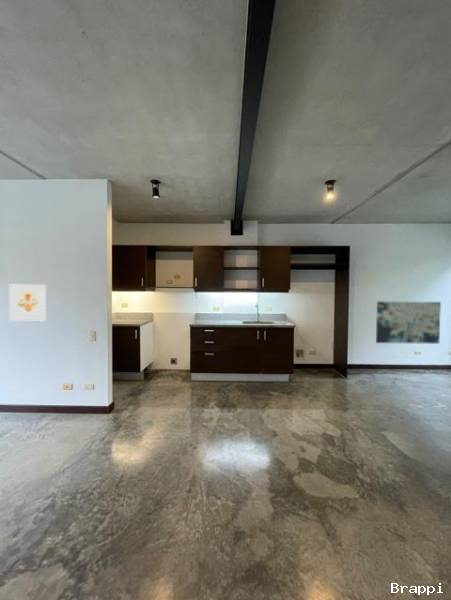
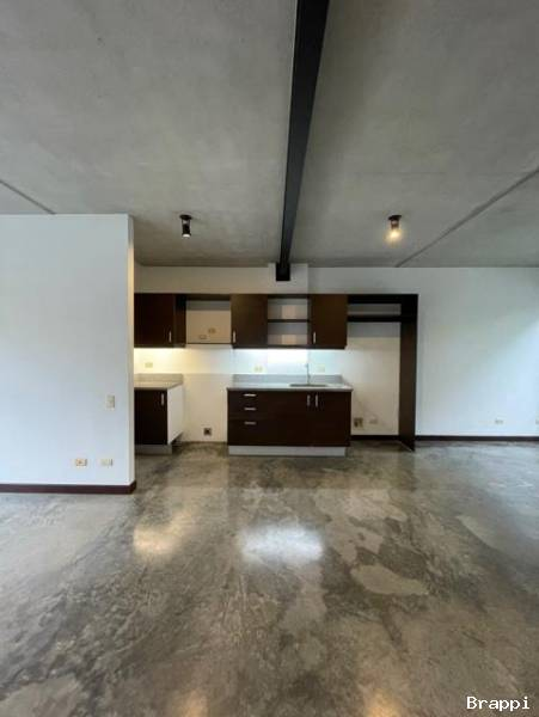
- wall art (408, 322)
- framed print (27, 302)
